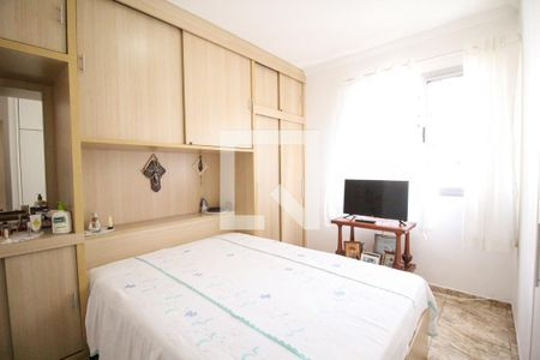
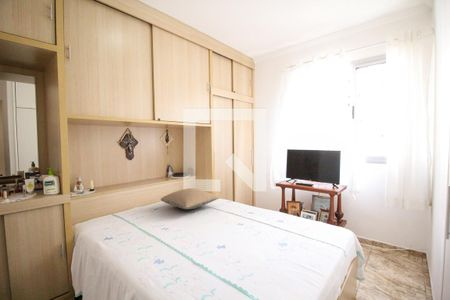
+ pillow (190, 198)
